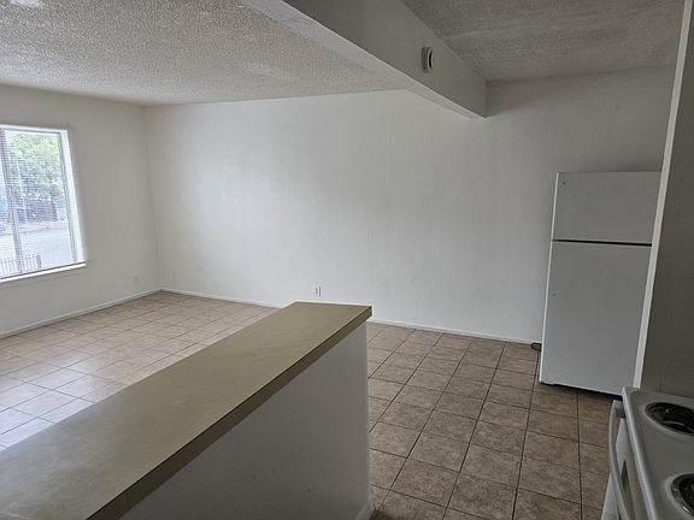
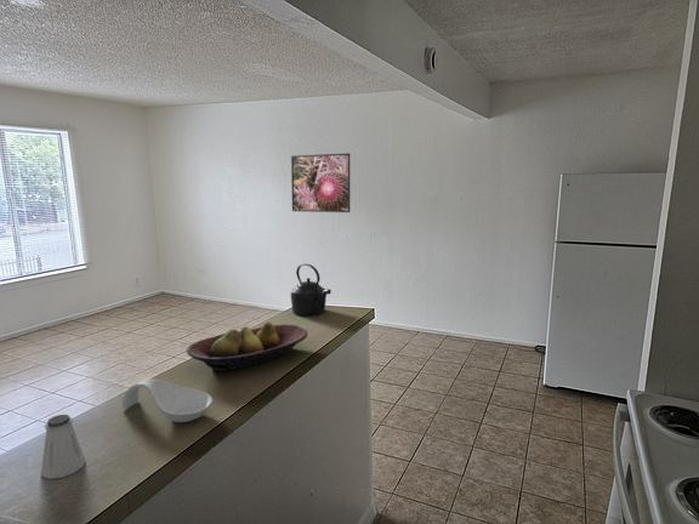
+ spoon rest (165, 398)
+ saltshaker (61, 443)
+ fruit bowl (250, 341)
+ kettle (313, 289)
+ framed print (319, 183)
